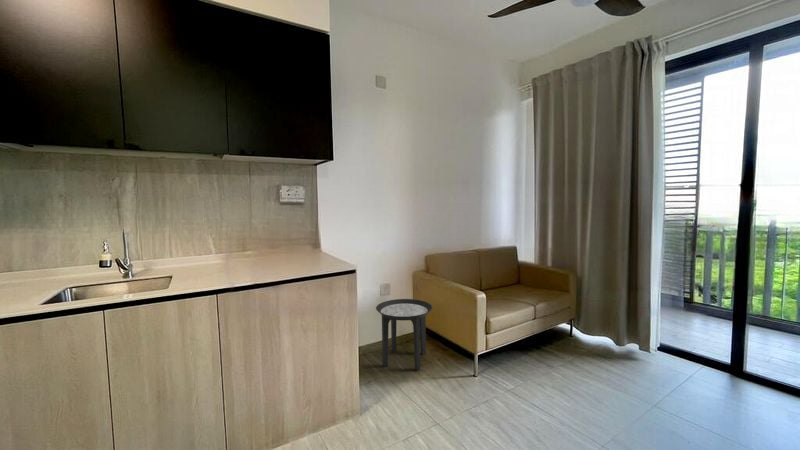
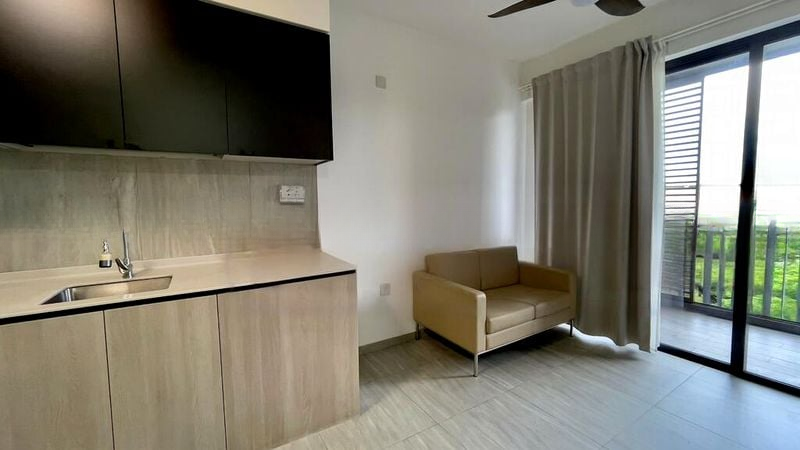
- side table (413, 332)
